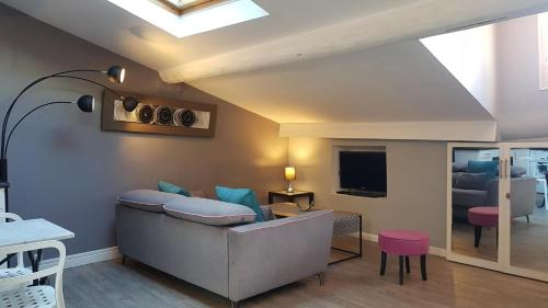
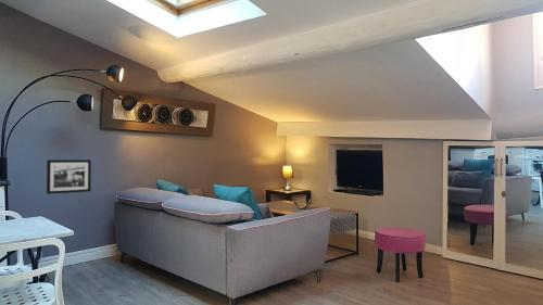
+ picture frame (70, 176)
